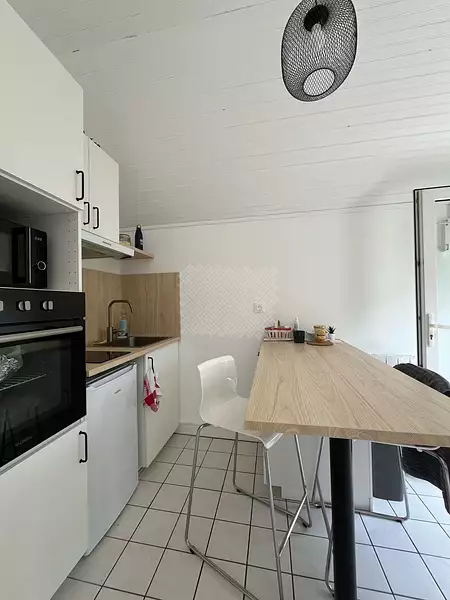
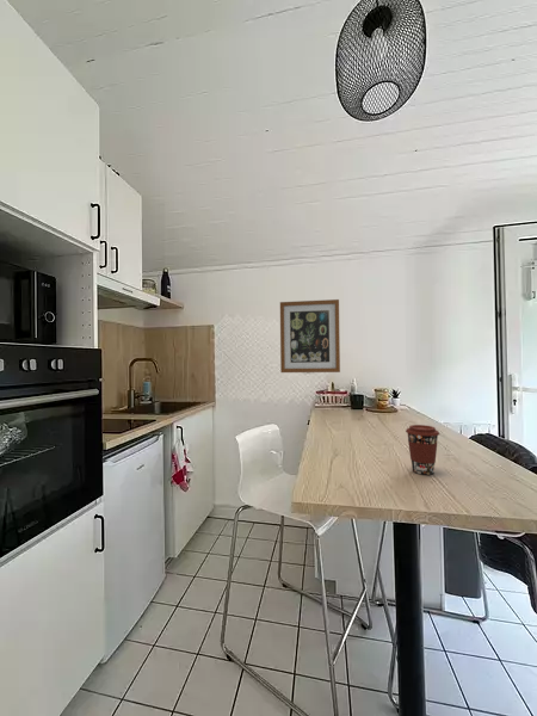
+ coffee cup (422, 449)
+ wall art (309, 337)
